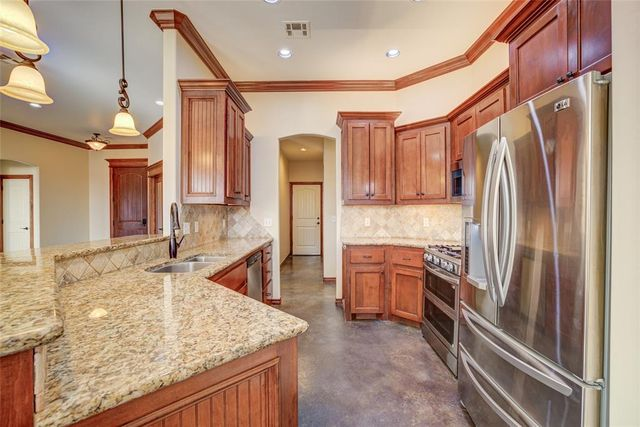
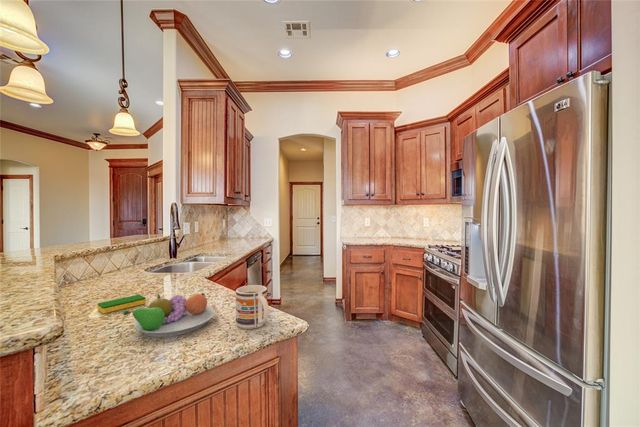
+ fruit bowl (173, 310)
+ mug (252, 306)
+ dish sponge (122, 303)
